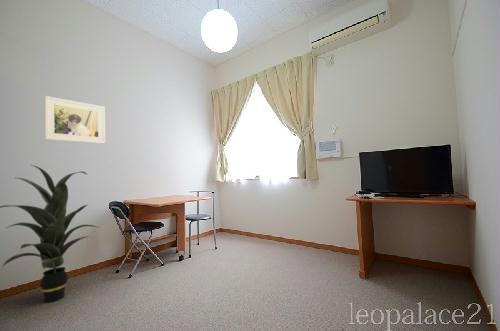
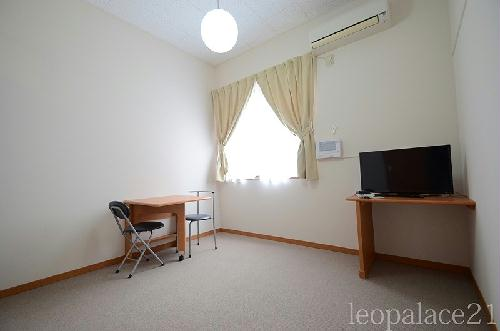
- indoor plant (47, 231)
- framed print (77, 121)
